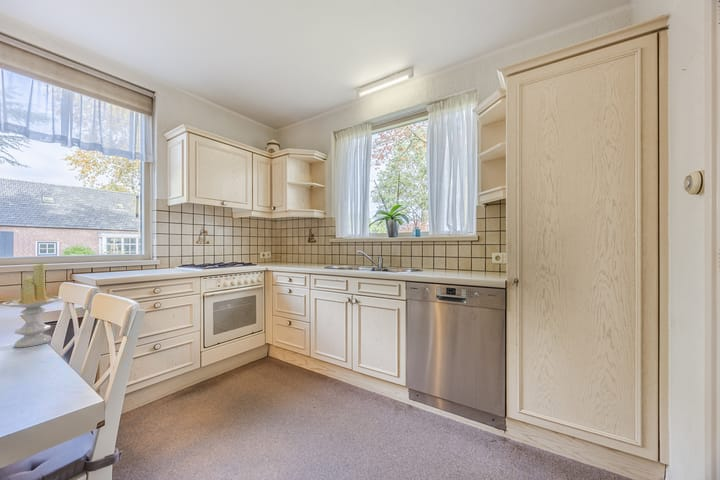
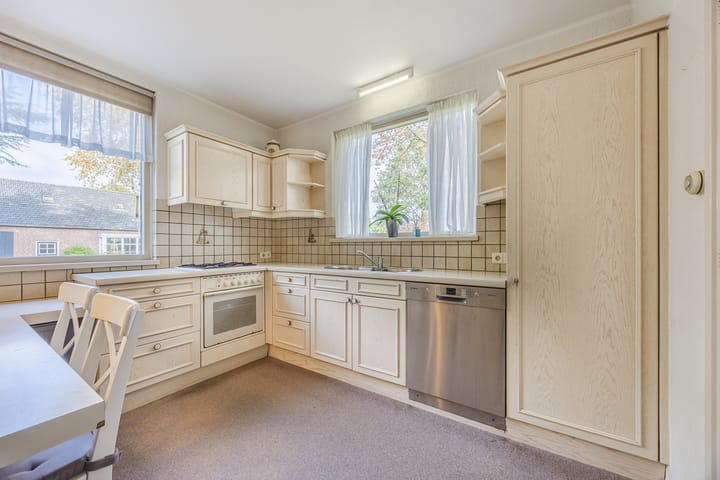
- candle (33, 303)
